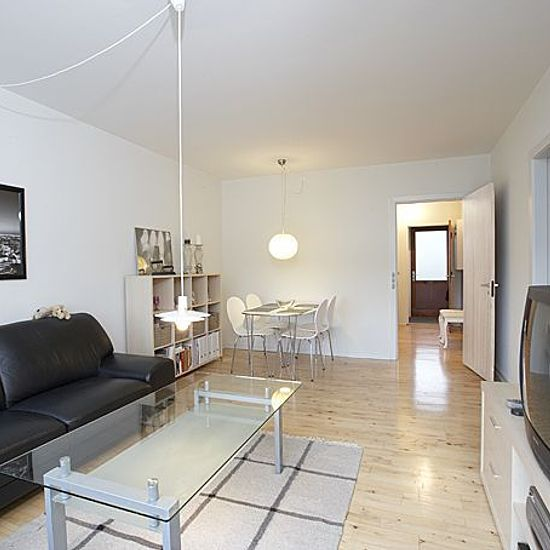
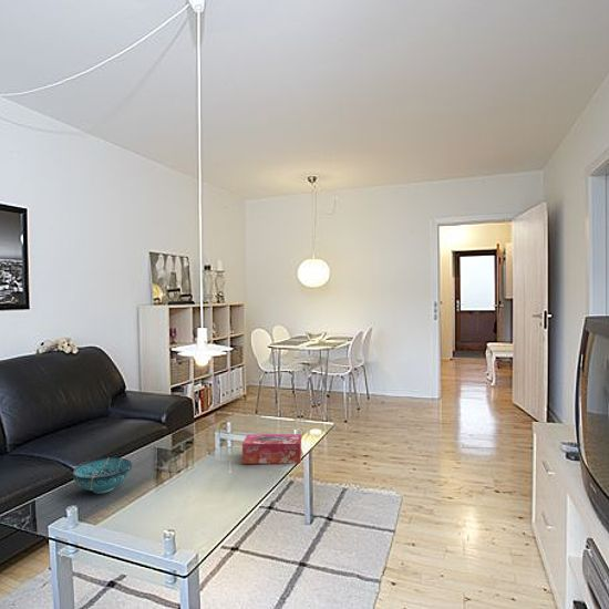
+ tissue box (272, 447)
+ bowl (103, 477)
